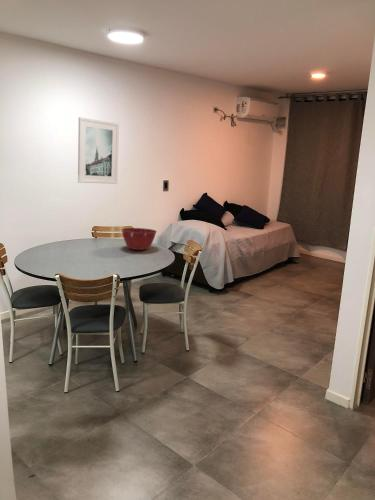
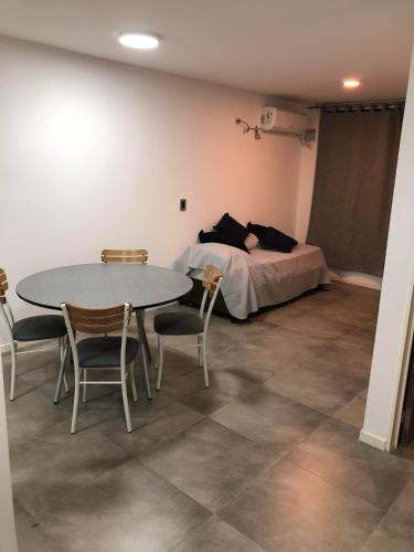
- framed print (98, 152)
- mixing bowl (138, 239)
